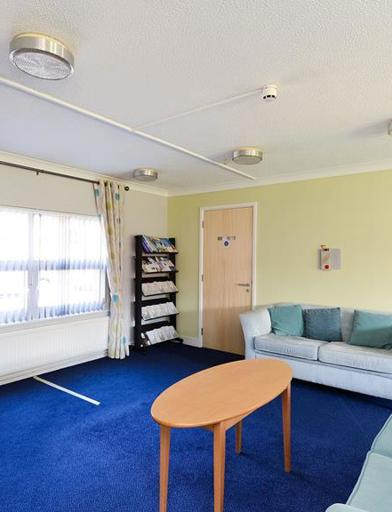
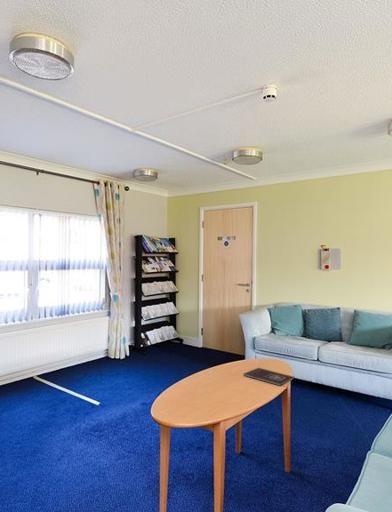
+ book (268, 375)
